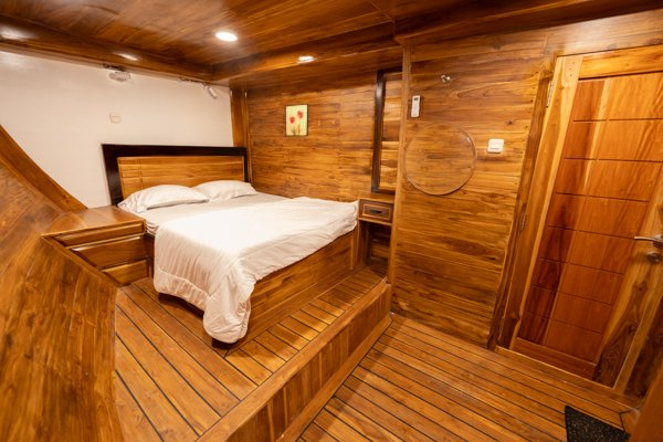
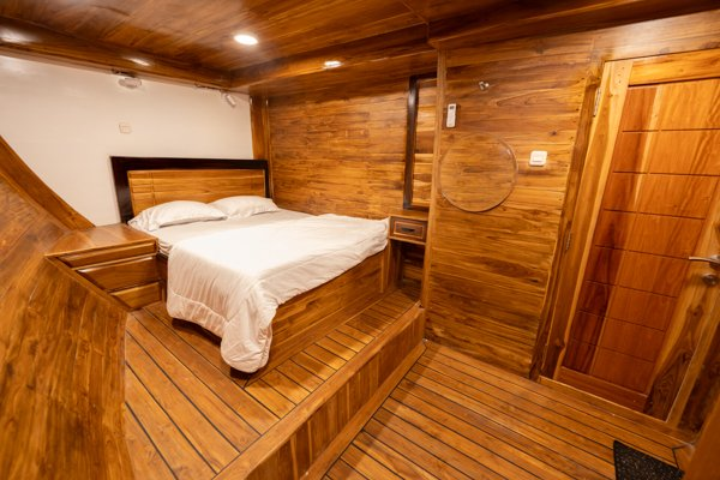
- wall art (296, 120)
